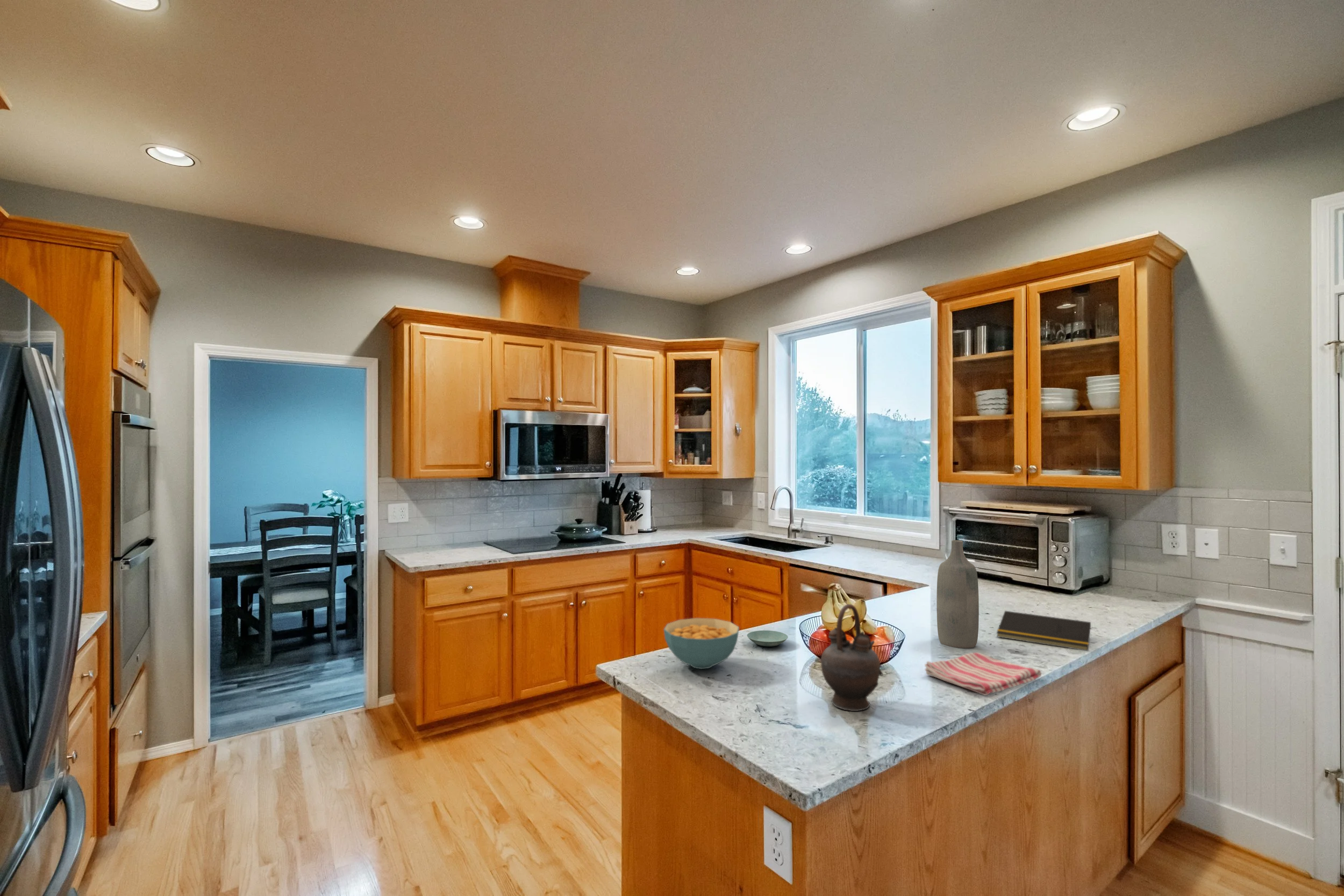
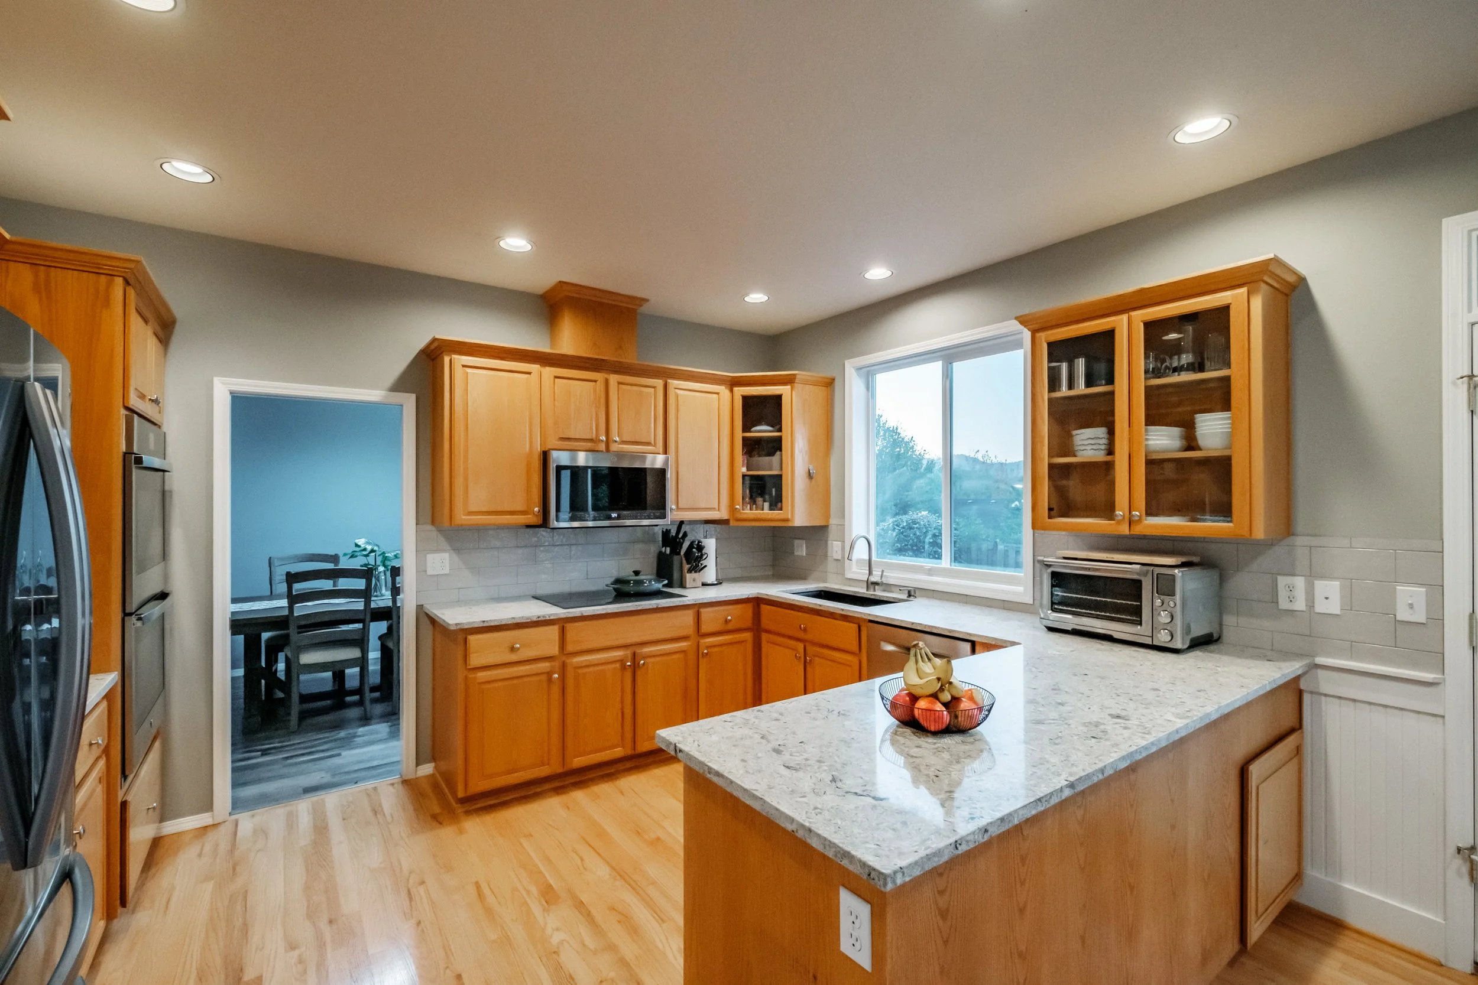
- cereal bowl (702, 646)
- dish towel (982, 670)
- saucer (767, 639)
- bottle (957, 592)
- notepad (1043, 629)
- teapot (854, 654)
